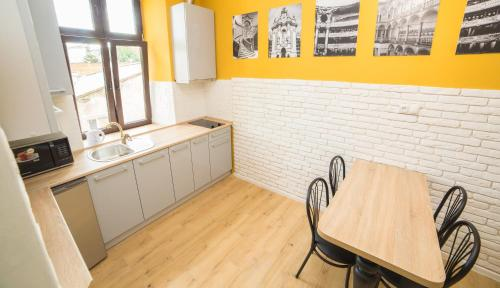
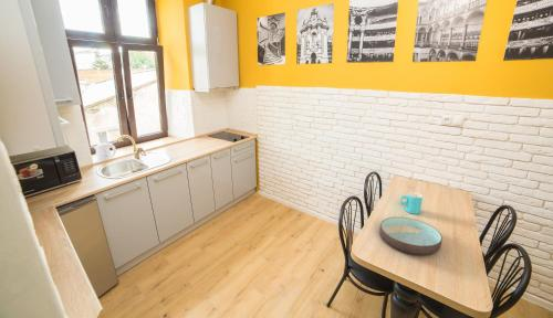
+ cup (410, 202)
+ bowl (409, 234)
